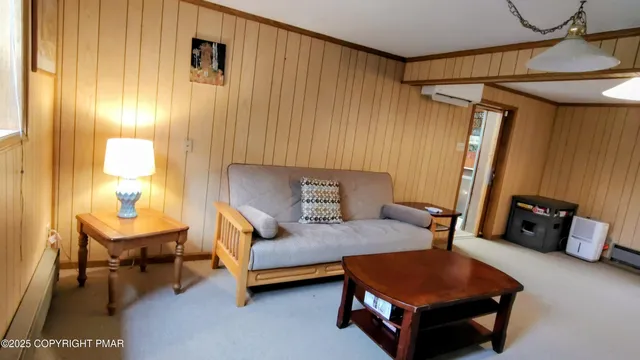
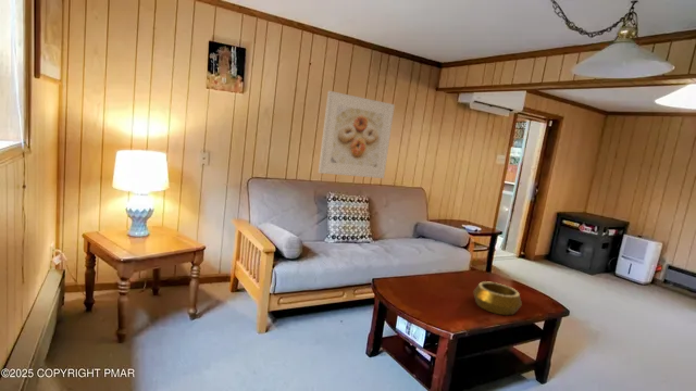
+ decorative bowl (497, 298)
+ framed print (357, 137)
